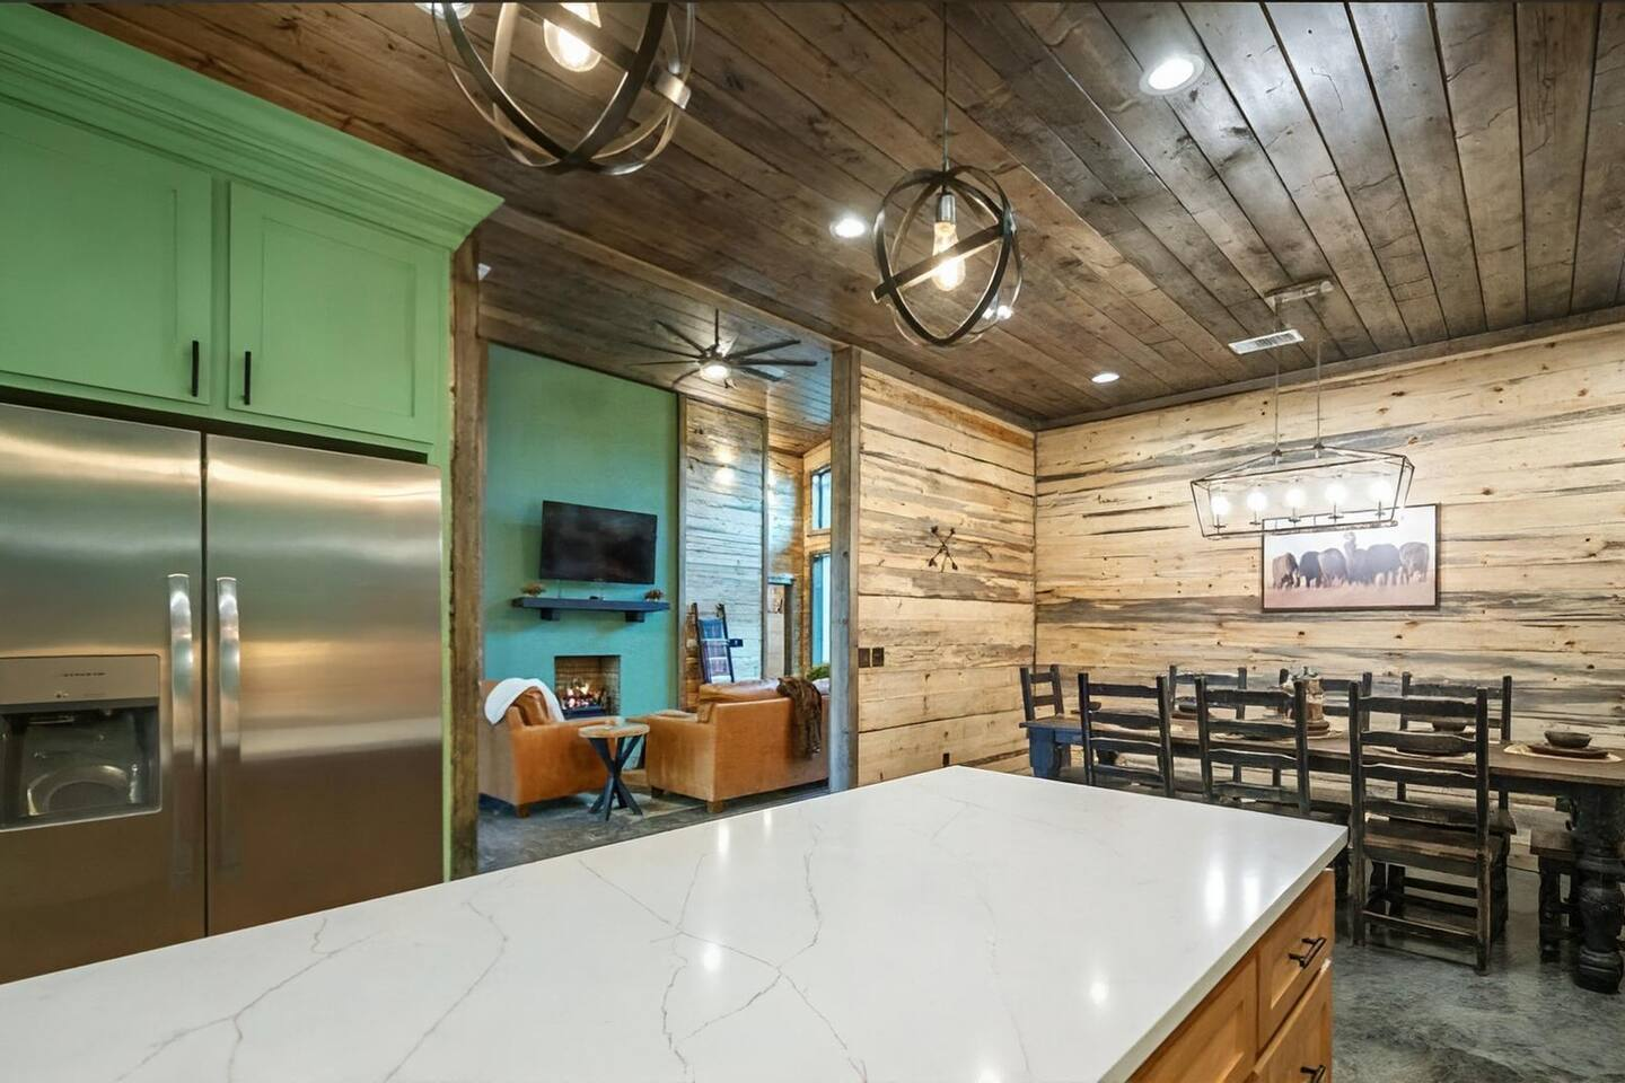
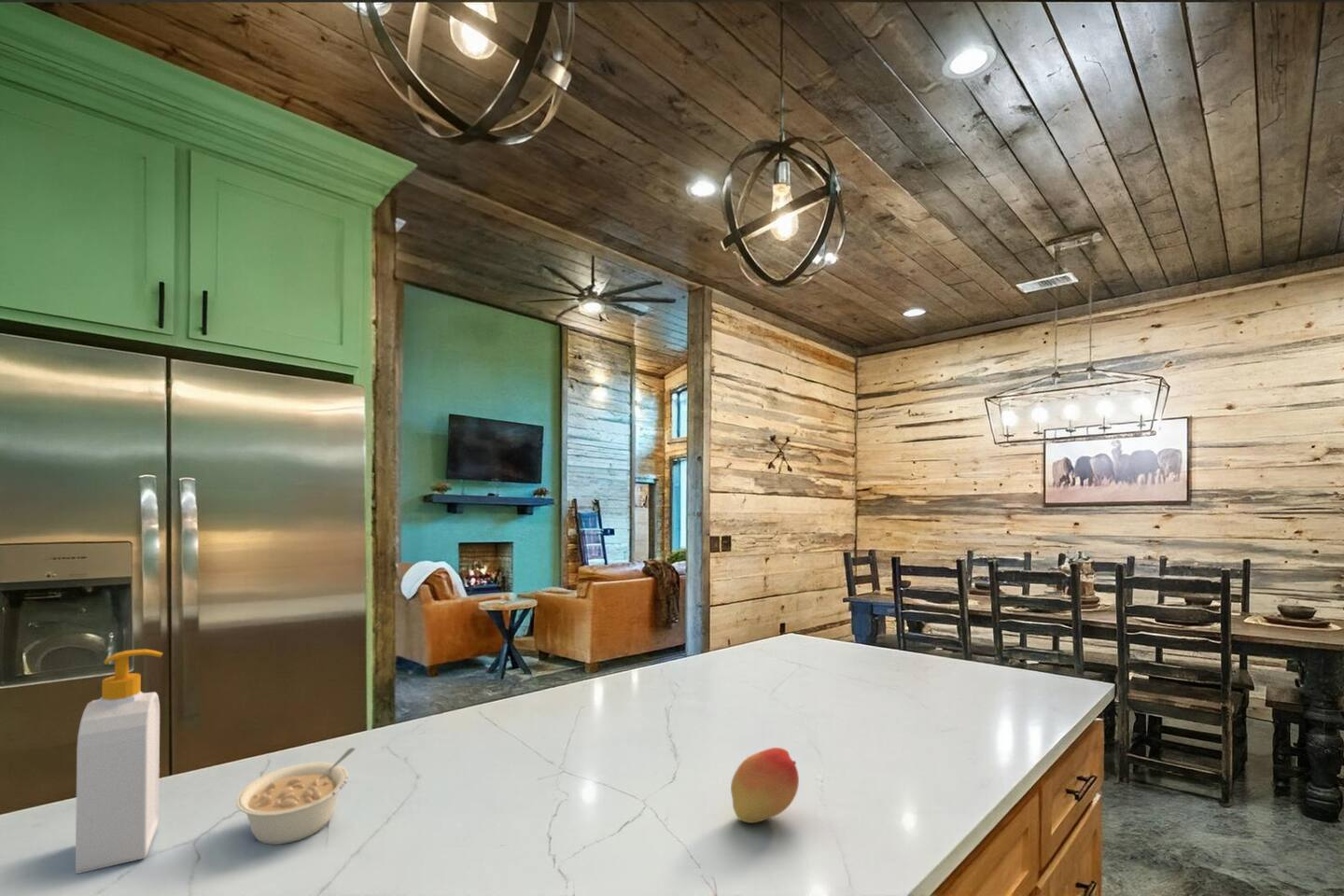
+ fruit (766, 784)
+ soap bottle (124, 749)
+ legume (295, 799)
